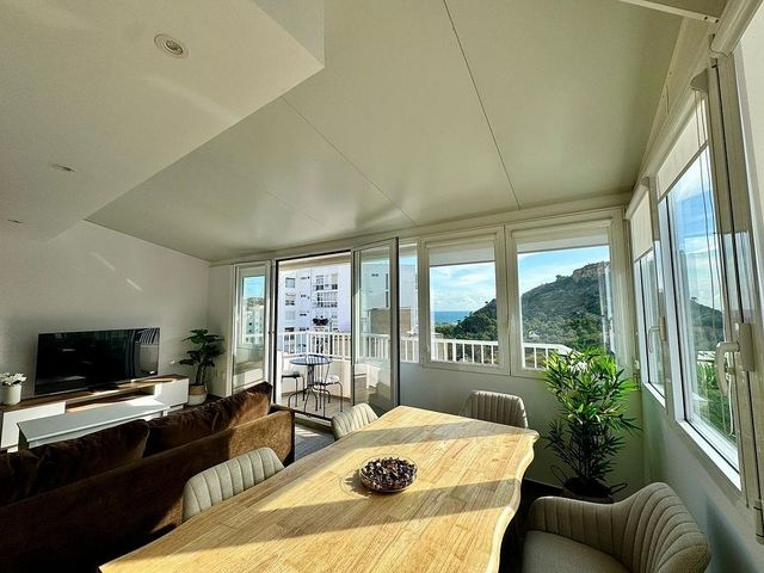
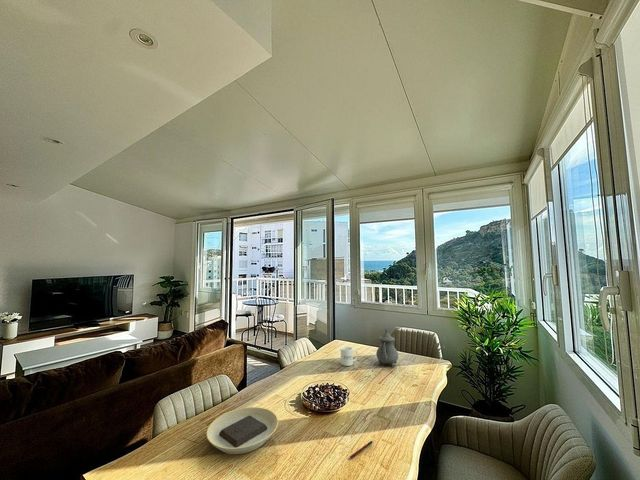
+ mug (348, 355)
+ teapot (386, 345)
+ pen (362, 448)
+ plate (243, 430)
